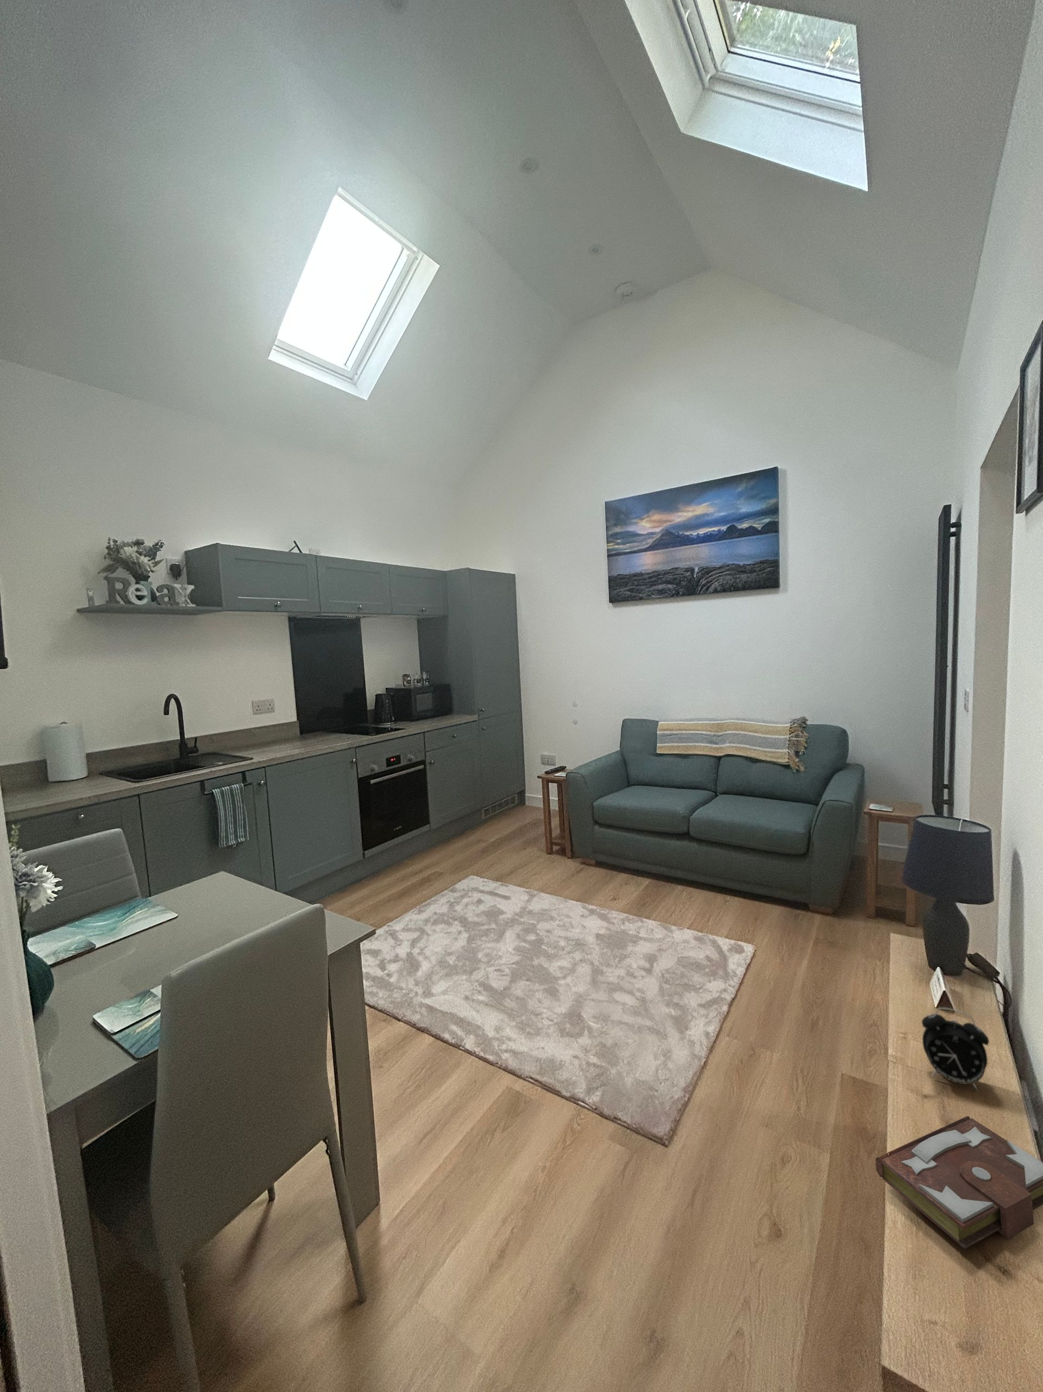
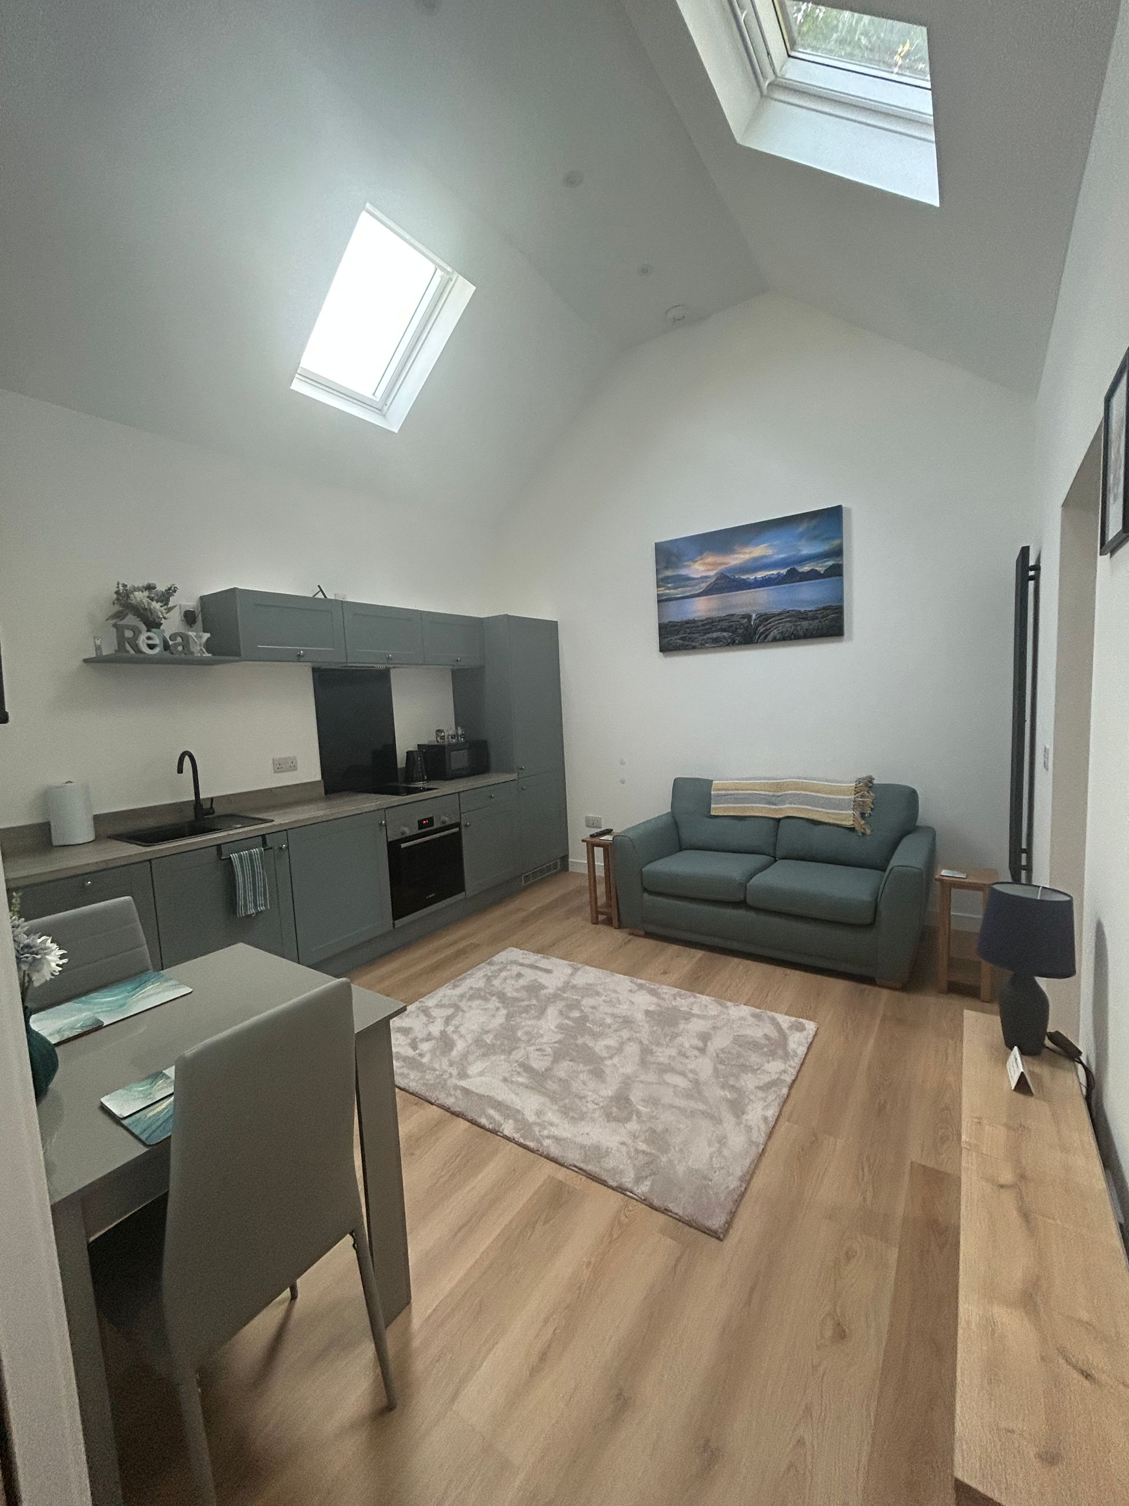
- alarm clock (954, 1046)
- book (969, 1175)
